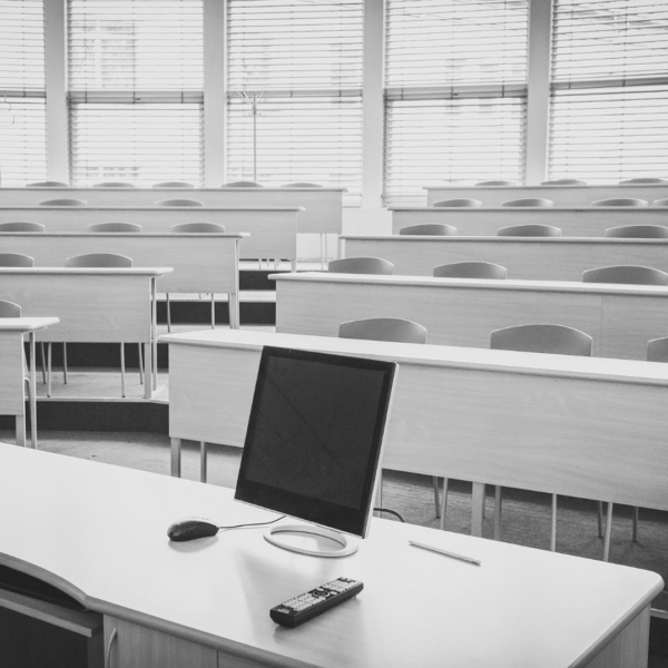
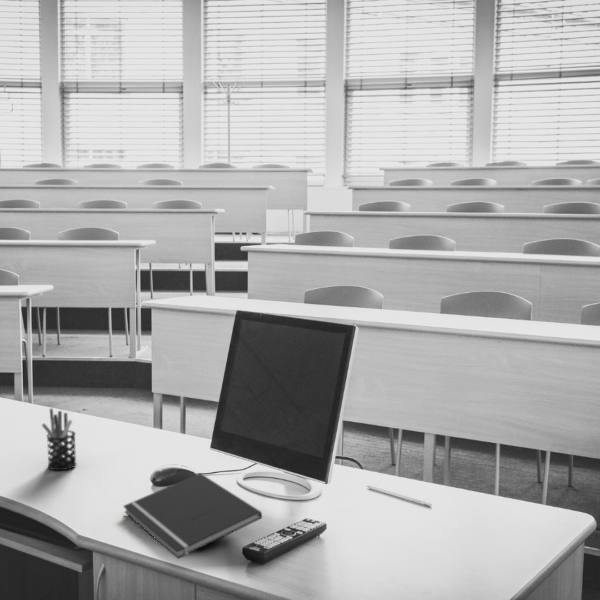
+ pen holder (57, 438)
+ notepad (190, 511)
